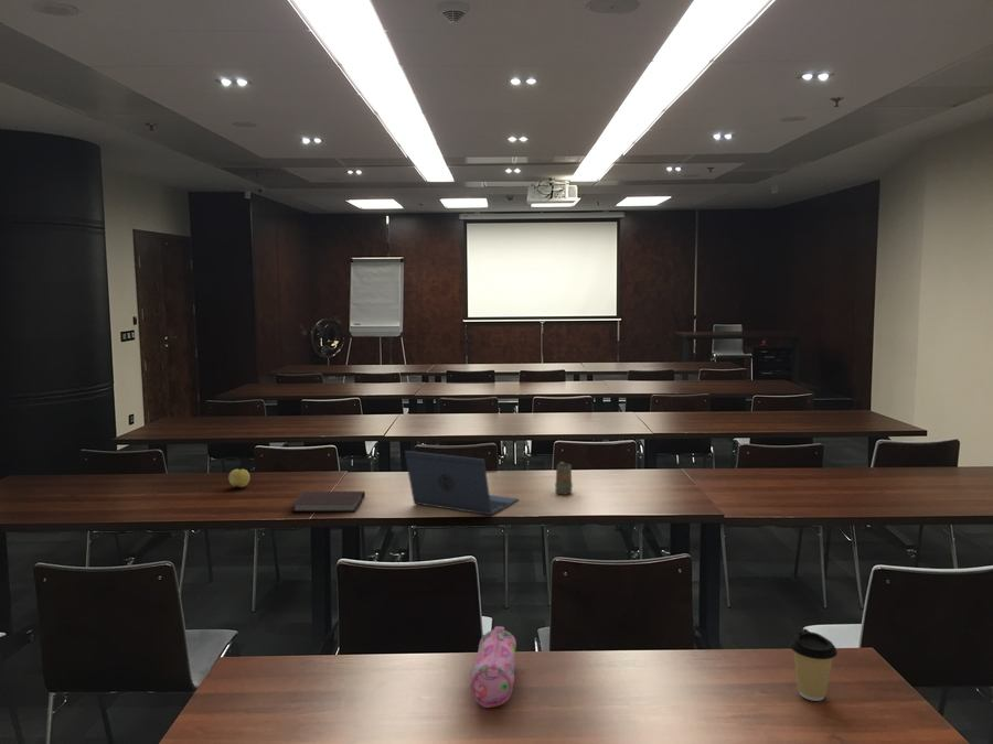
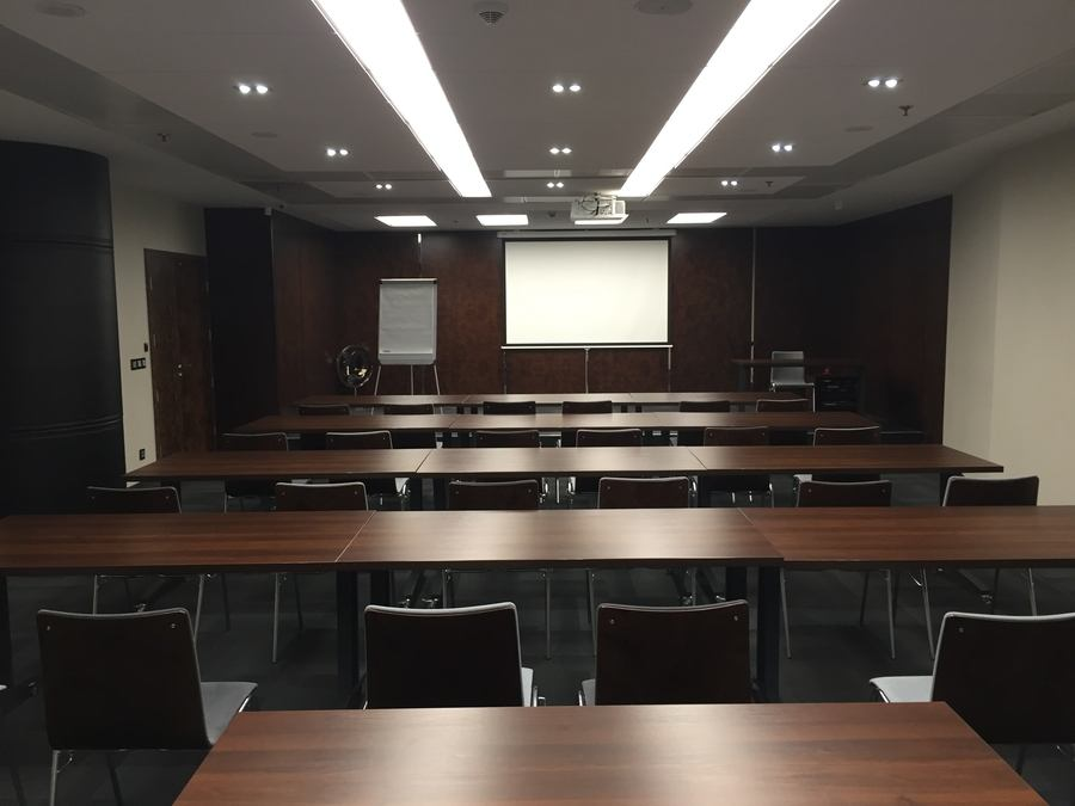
- notebook (329, 500)
- apple (239, 477)
- coffee cup (812, 667)
- laptop (462, 476)
- mug (563, 477)
- pencil case (494, 664)
